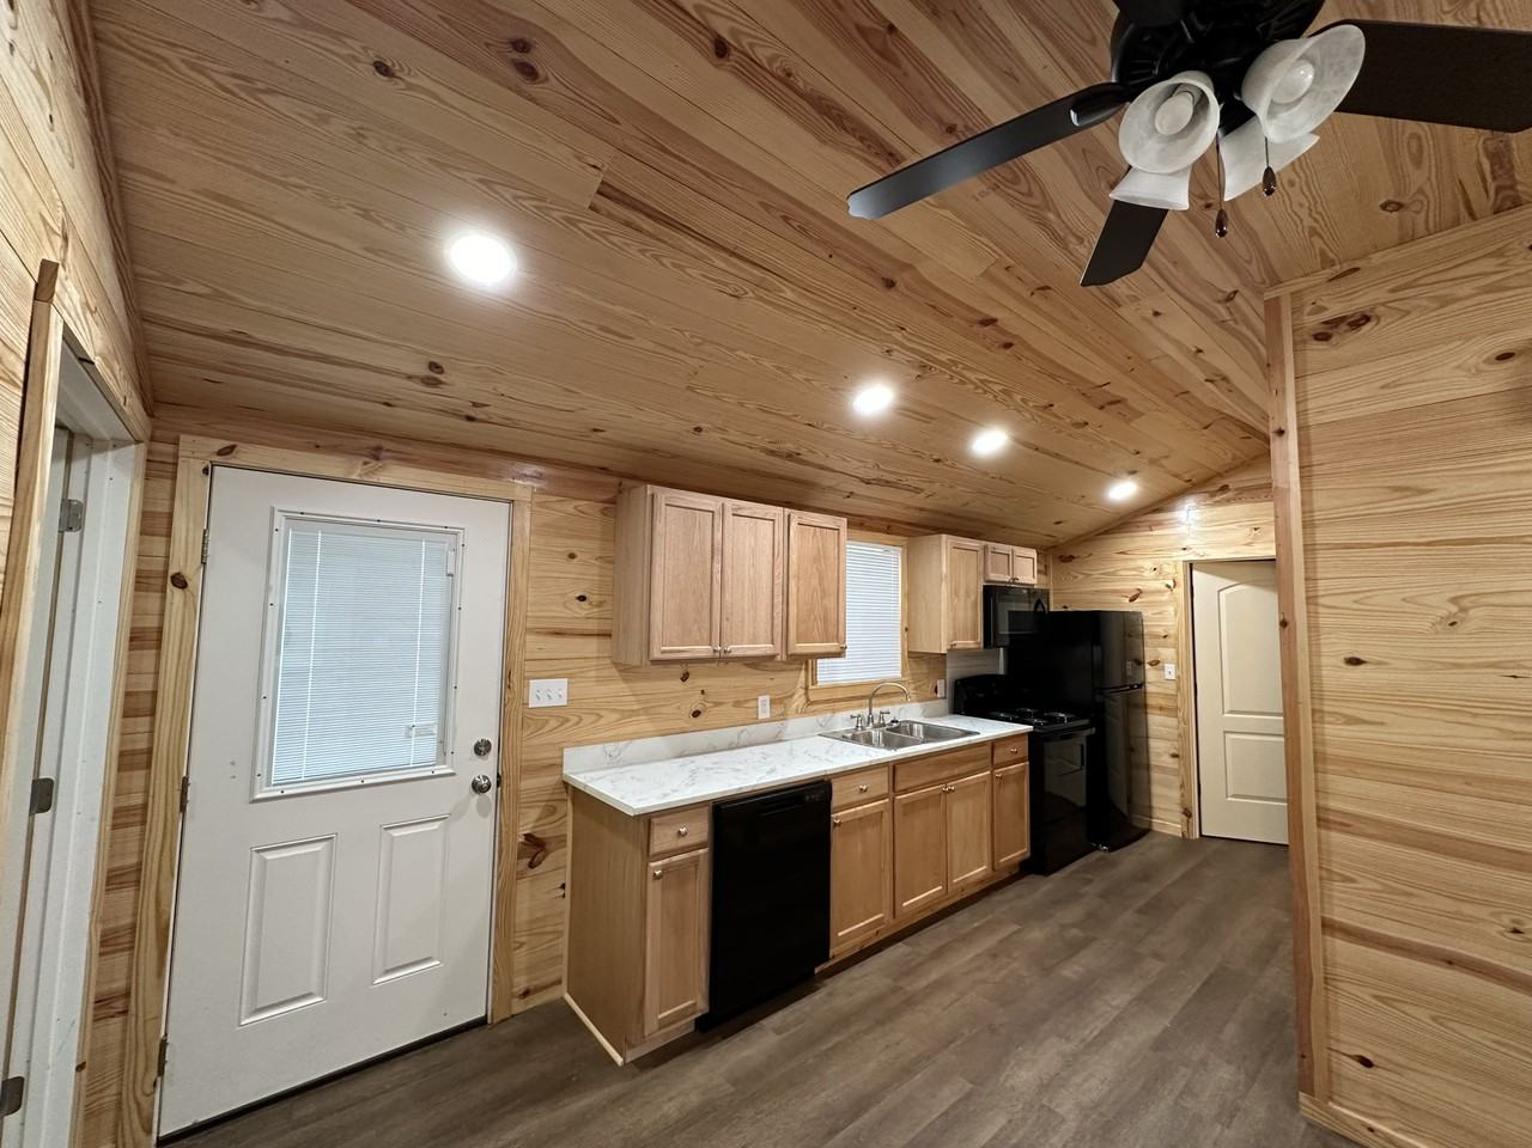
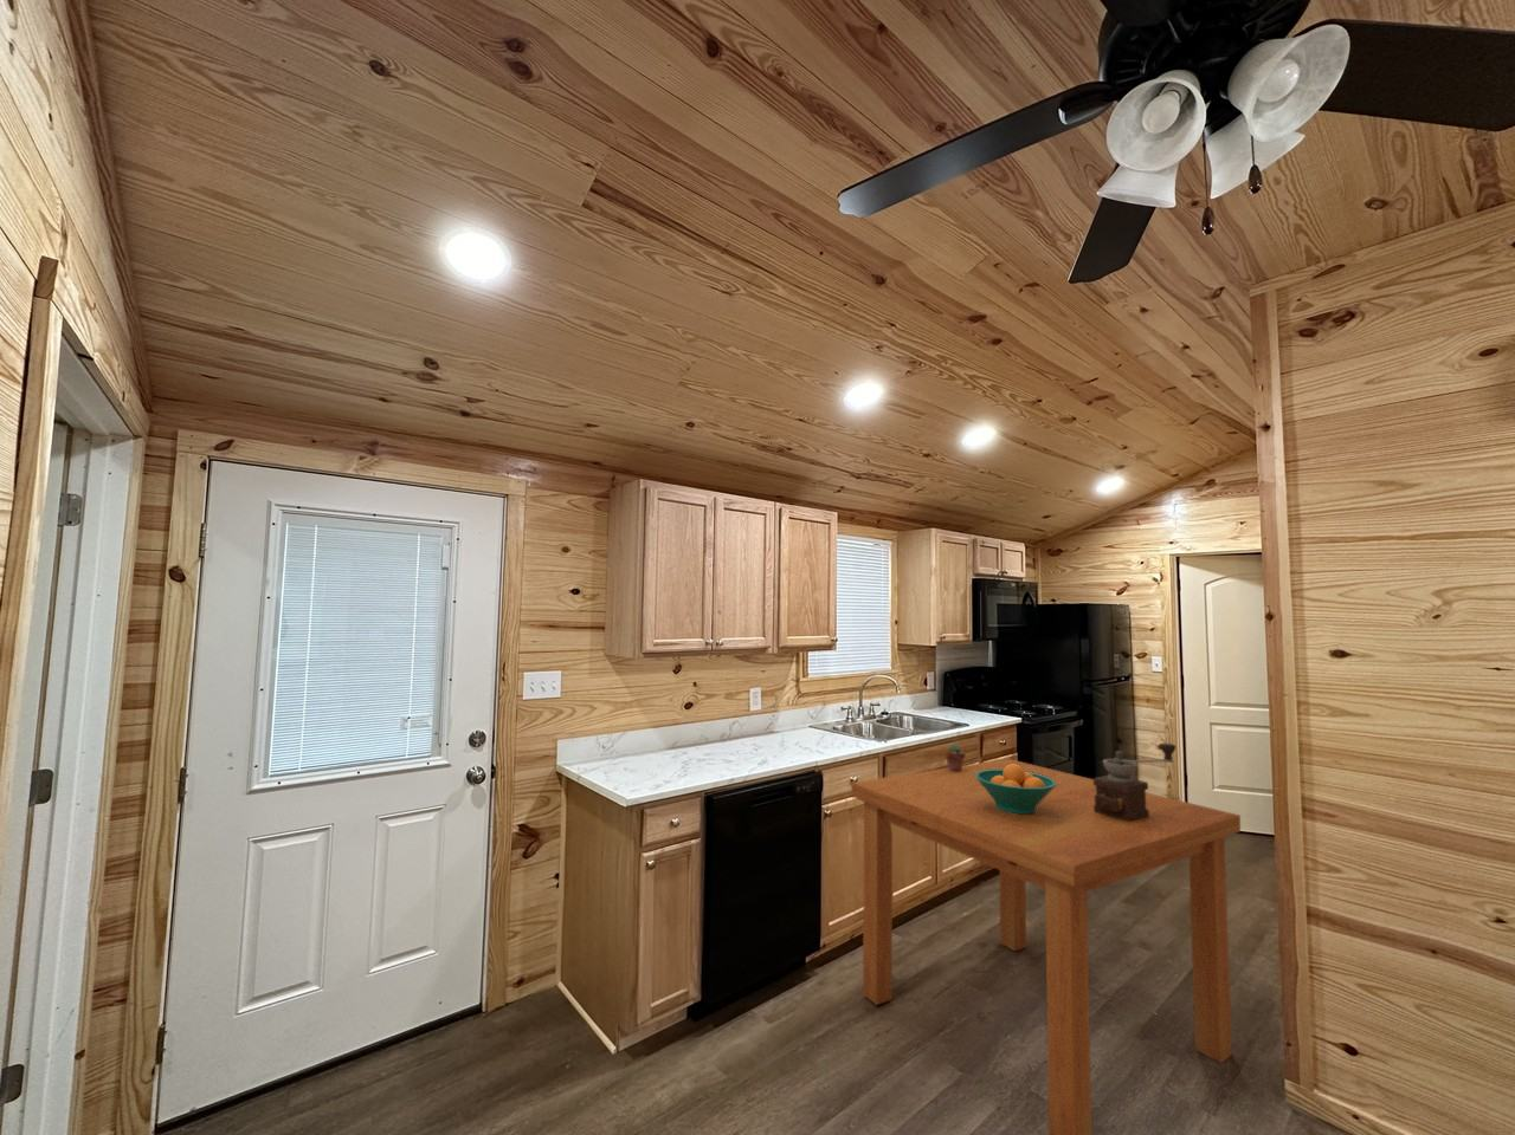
+ dining table (1025, 908)
+ potted succulent (954, 756)
+ fruit bowl (1014, 784)
+ coffee grinder (1134, 780)
